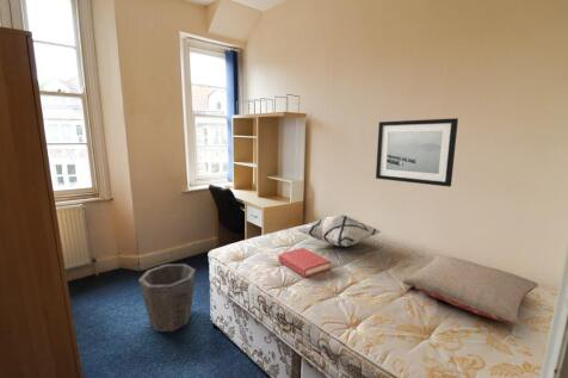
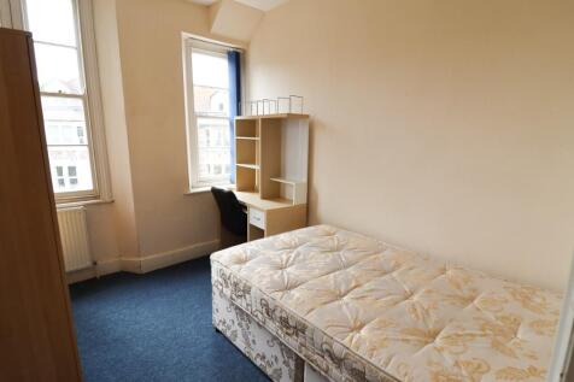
- wall art (412, 151)
- decorative pillow (338, 230)
- waste bin (169, 297)
- pillow (468, 283)
- hardback book (303, 261)
